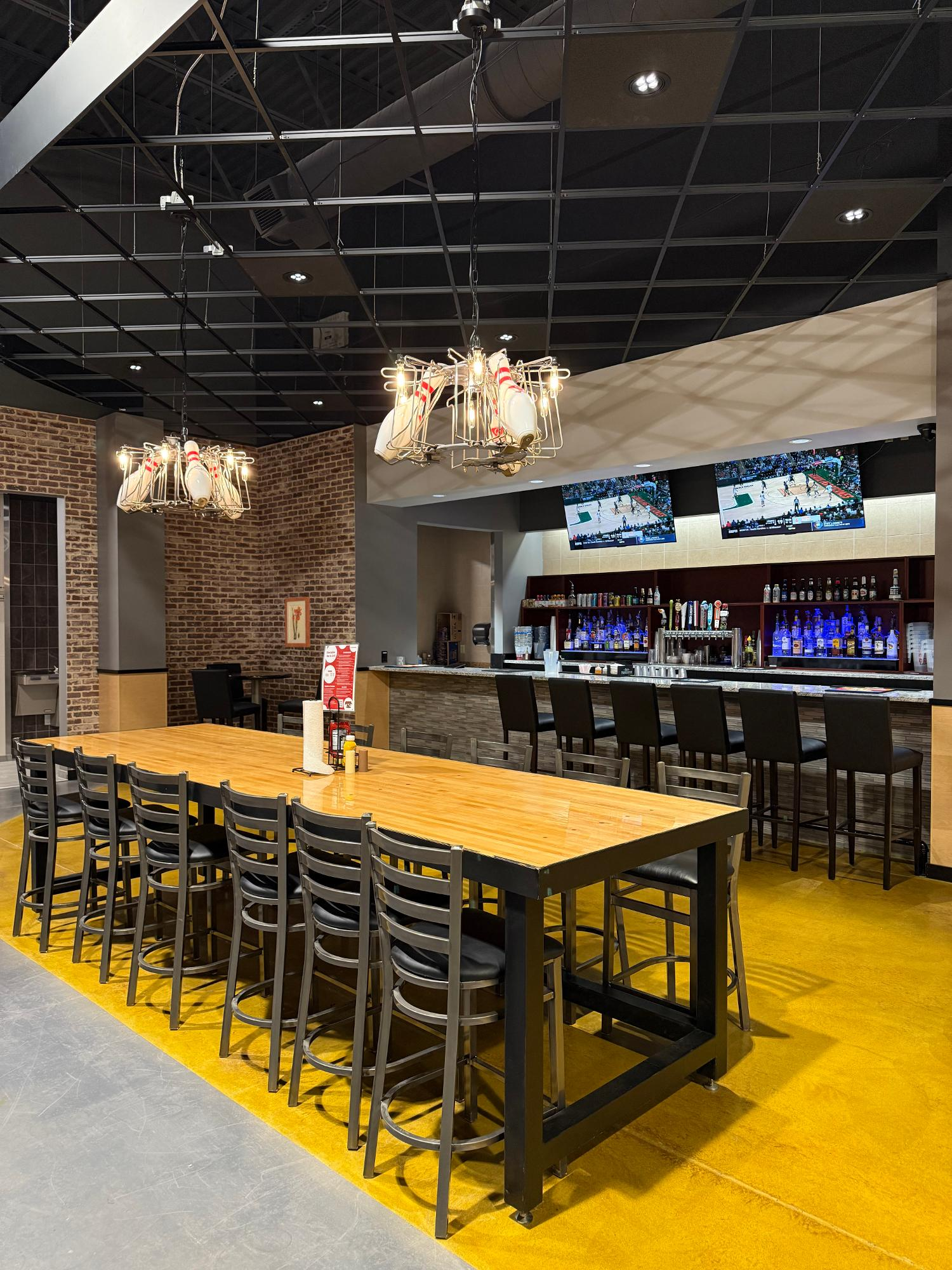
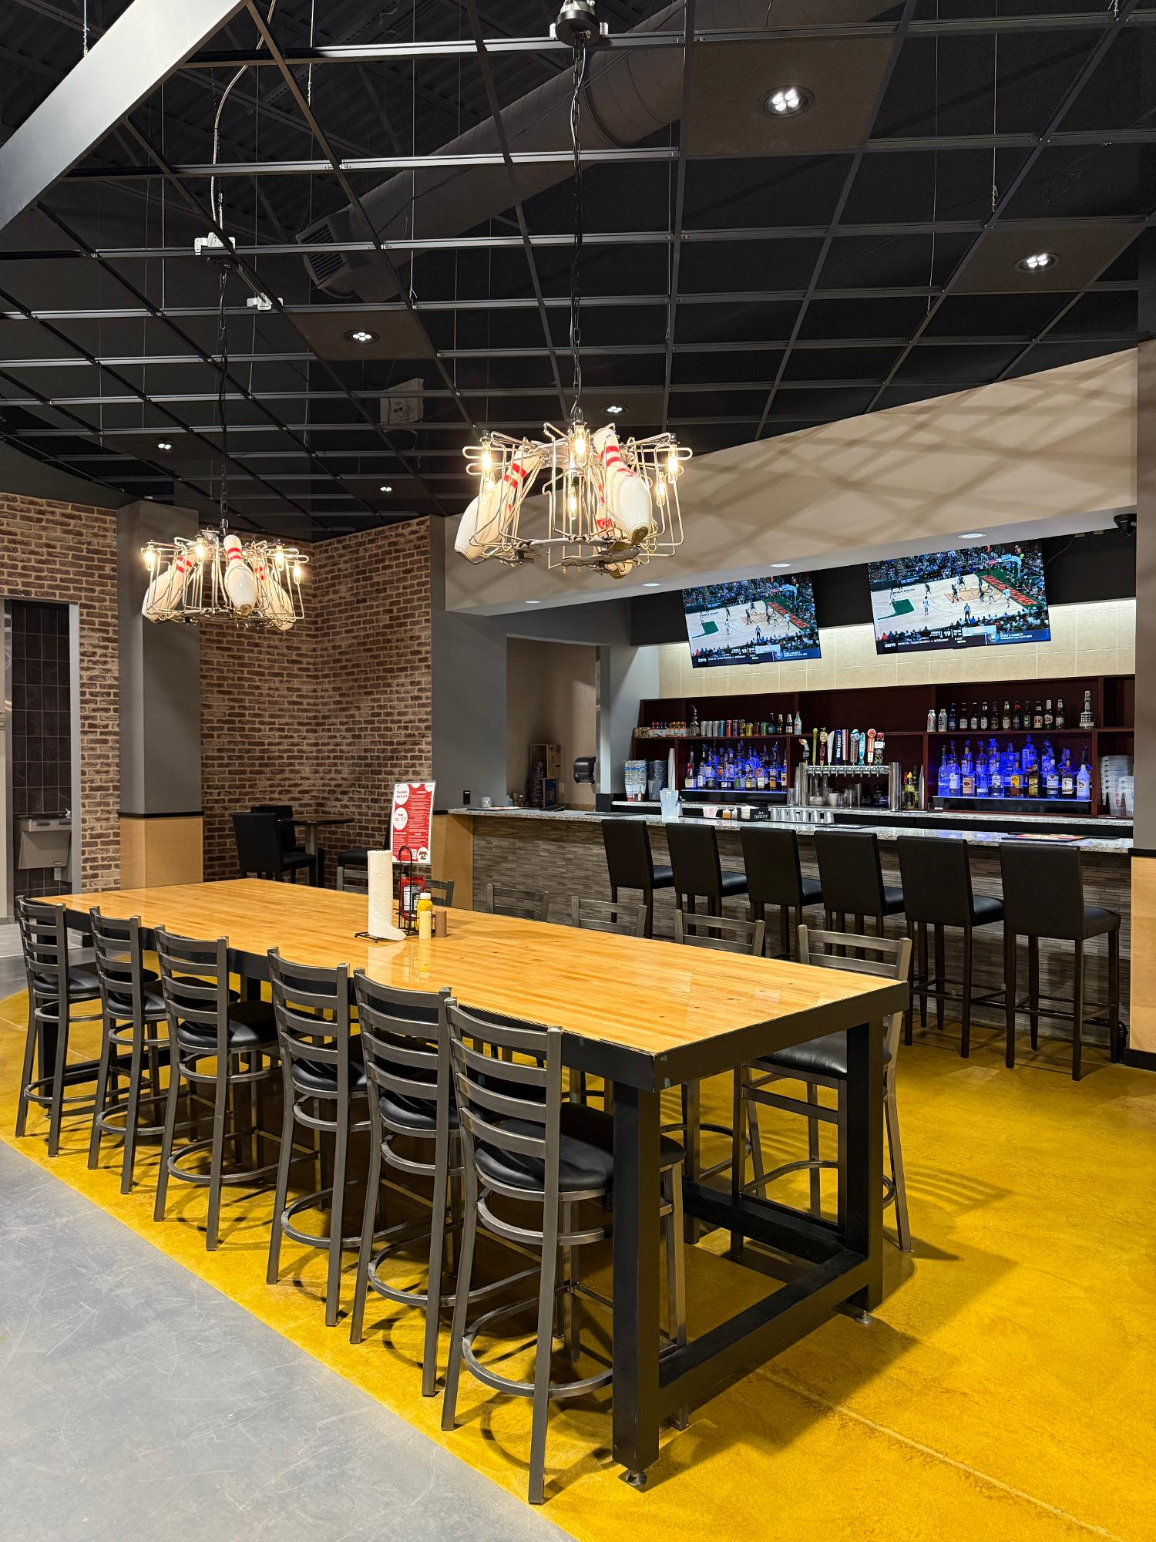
- wall art (297, 622)
